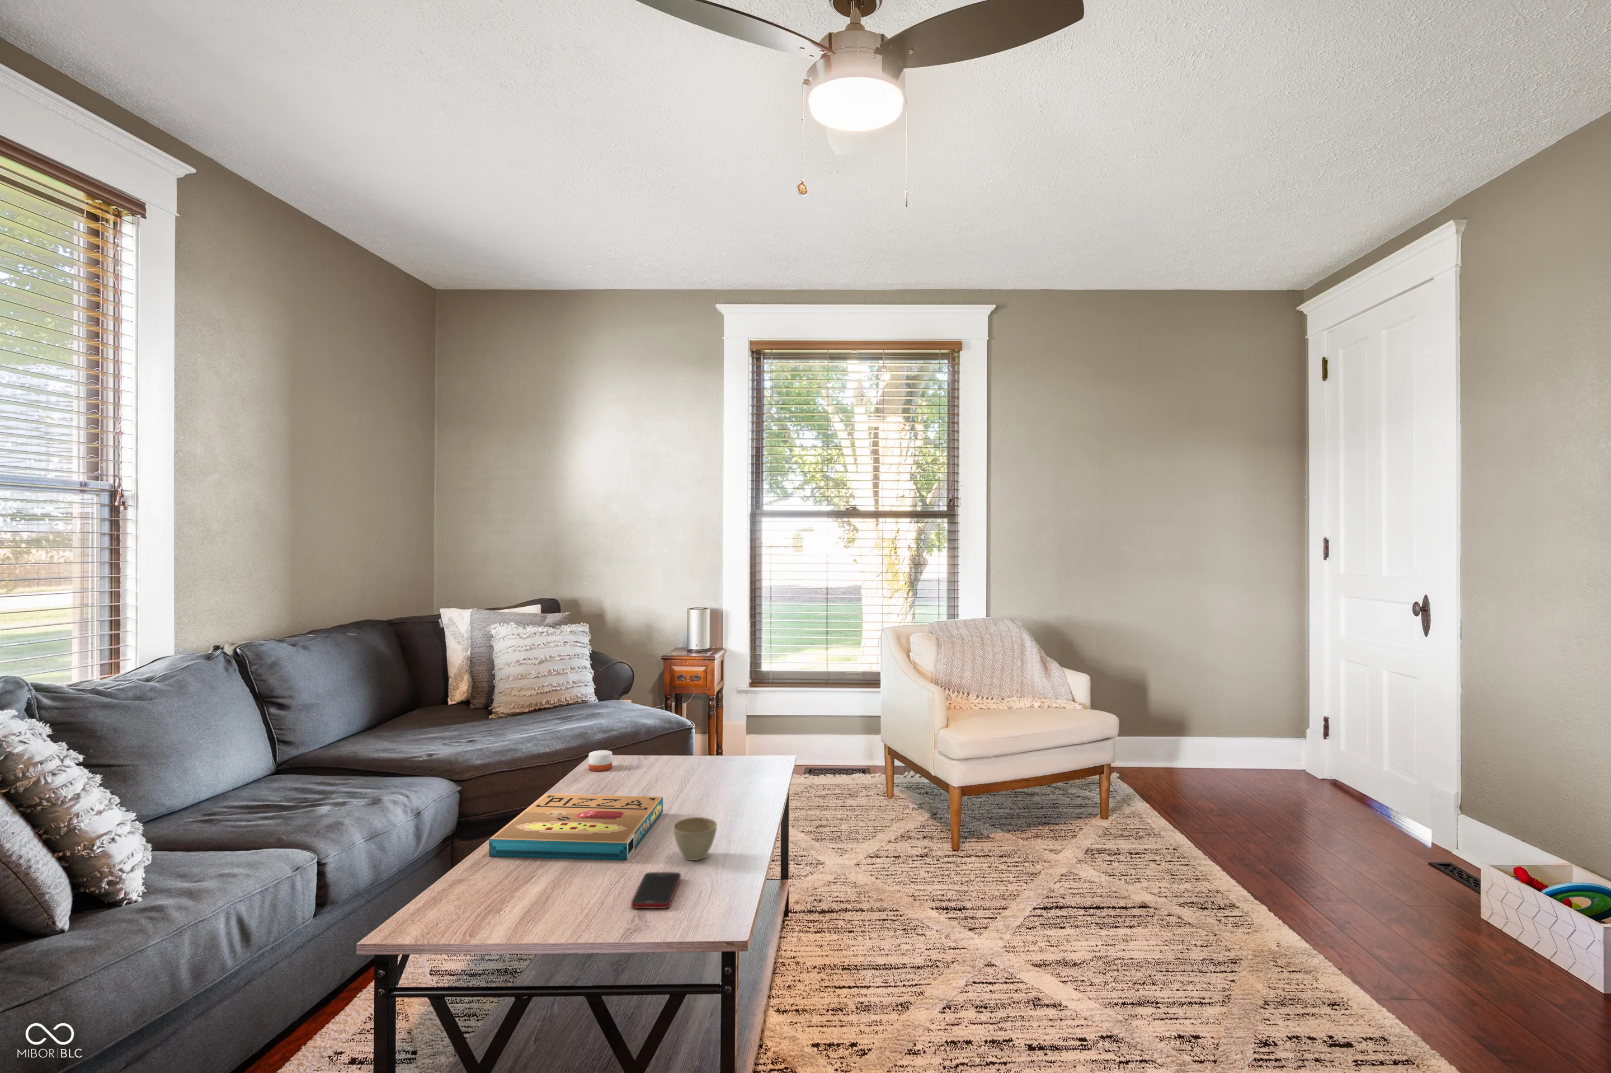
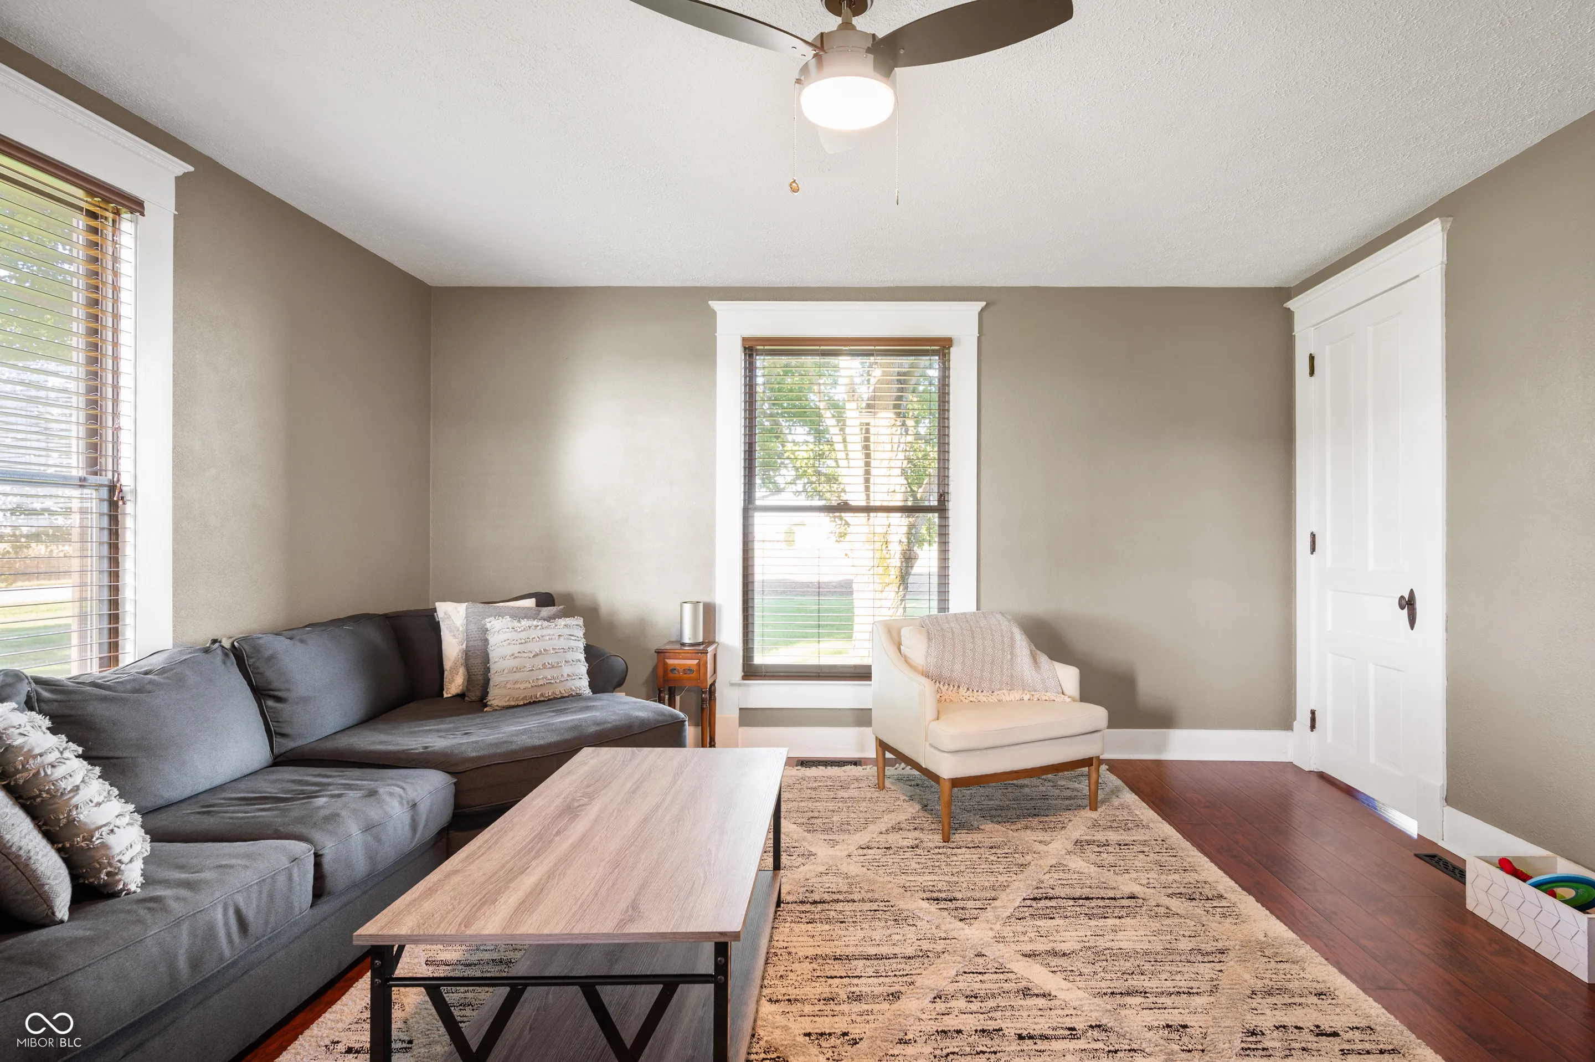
- candle (600, 752)
- pizza box (583, 824)
- flower pot (694, 841)
- cell phone (657, 890)
